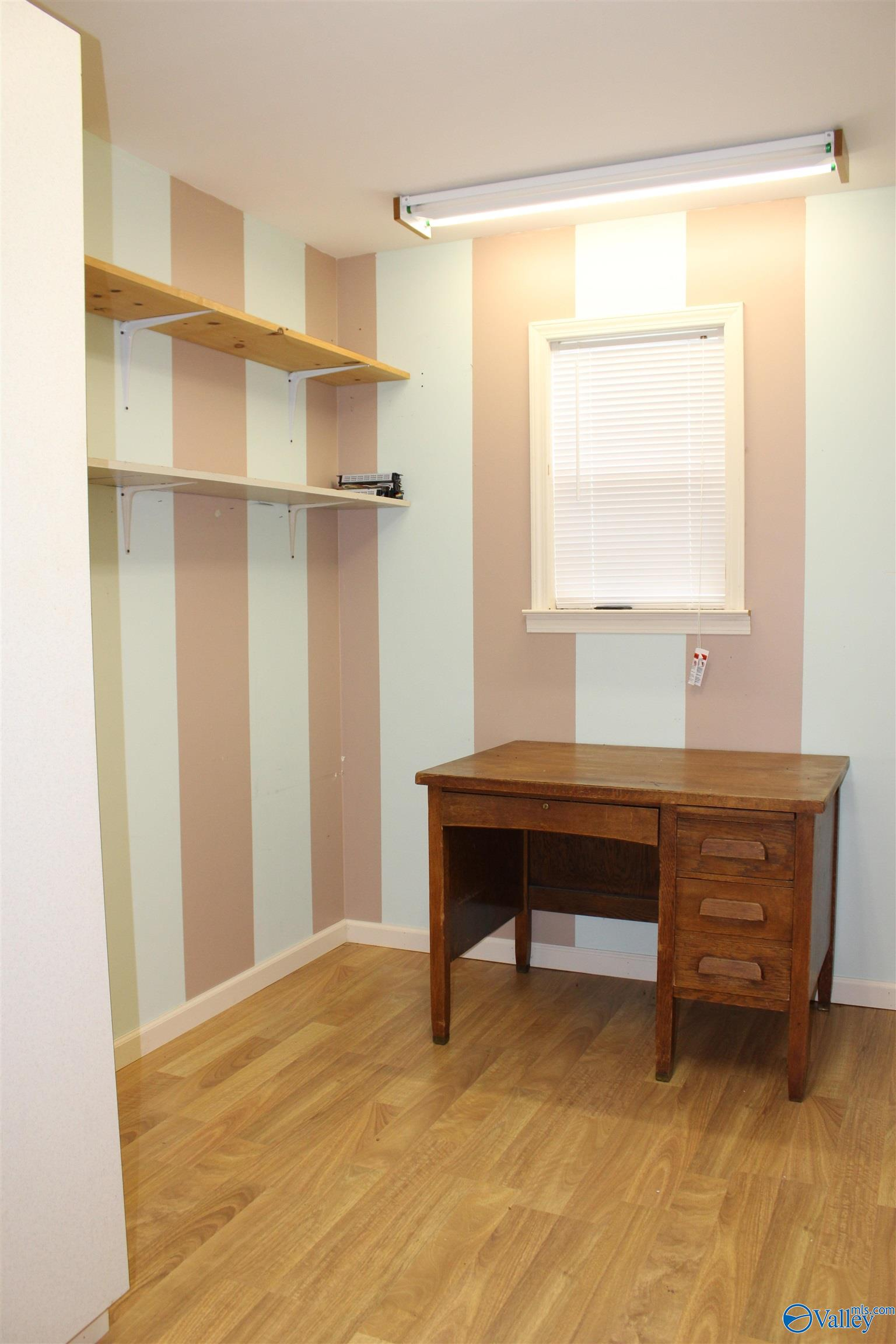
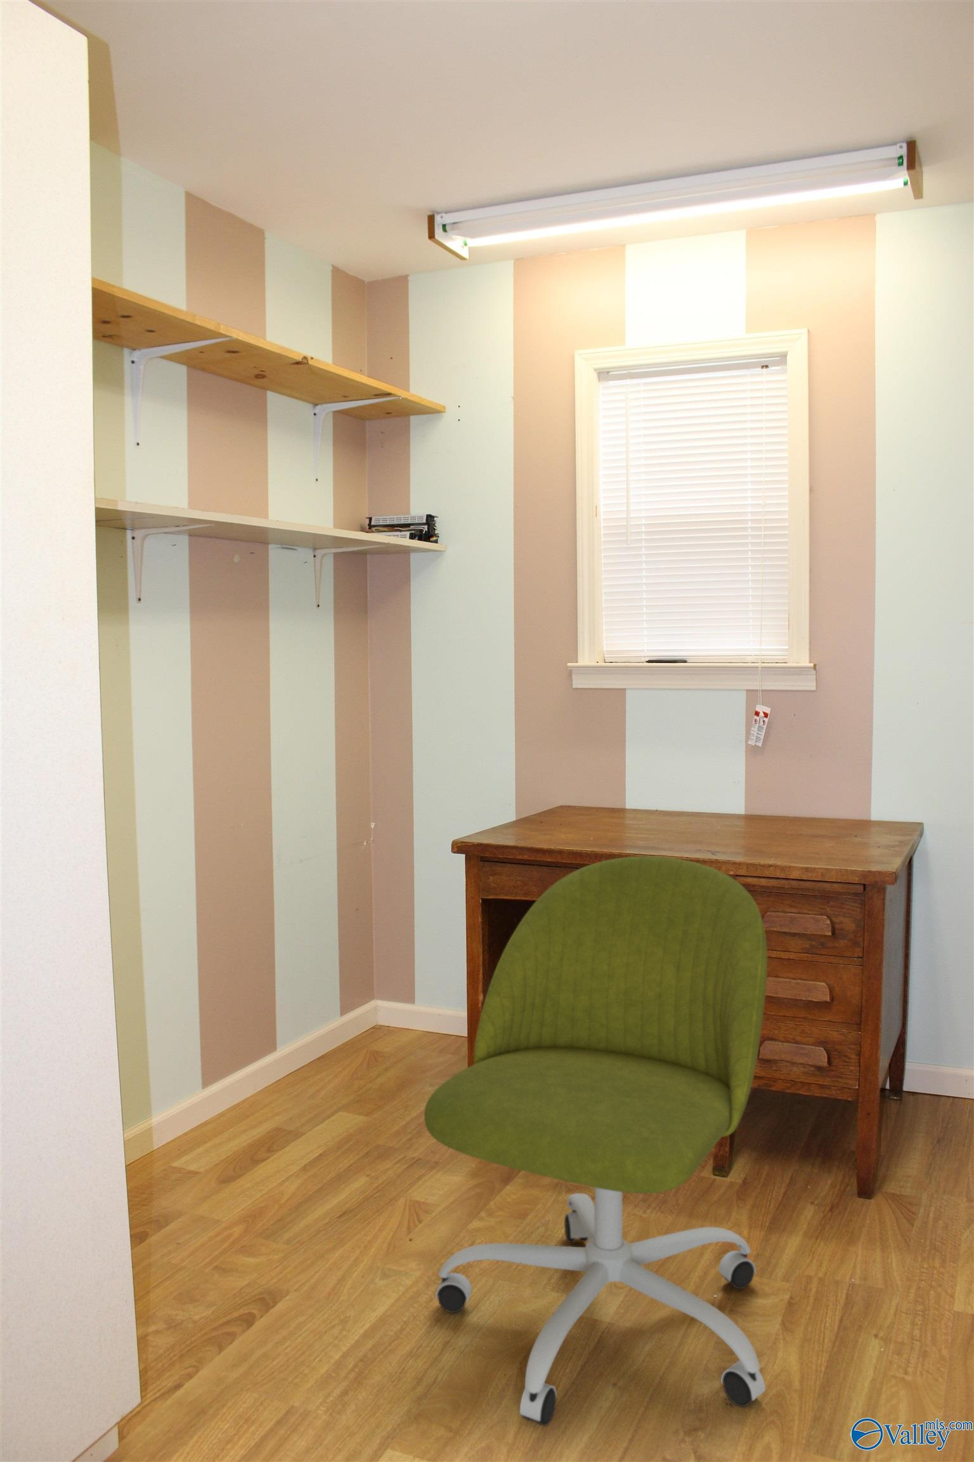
+ office chair (605, 1110)
